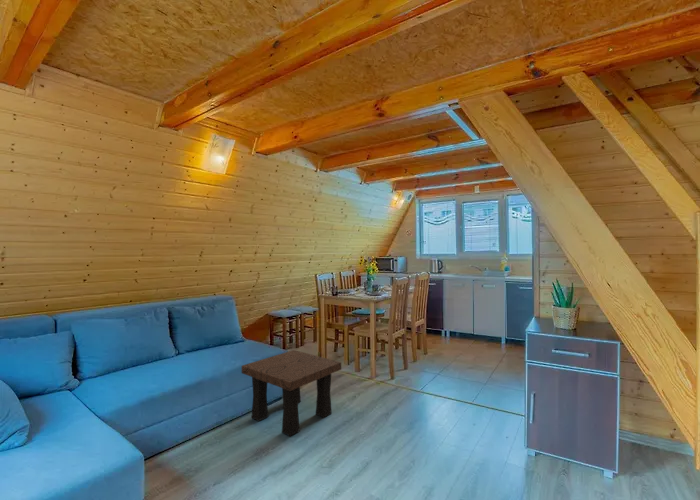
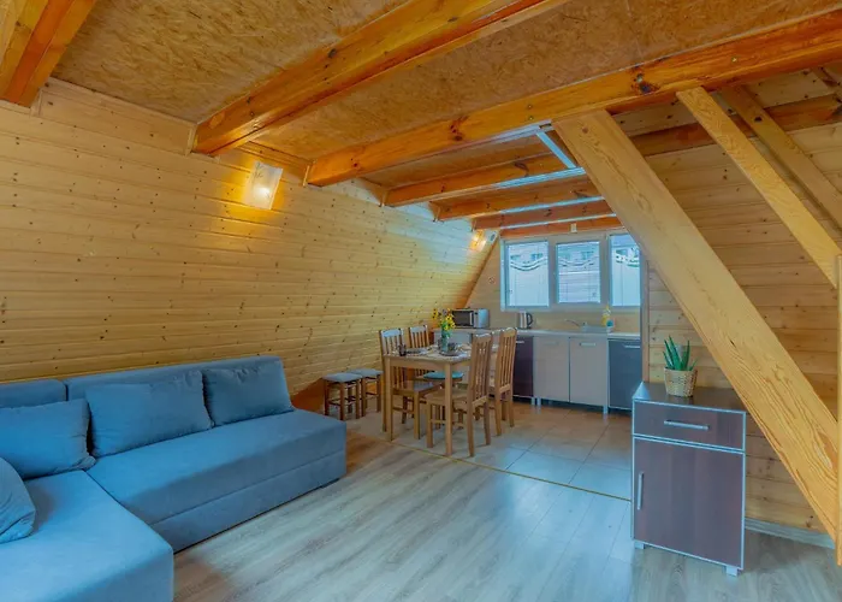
- side table (292, 389)
